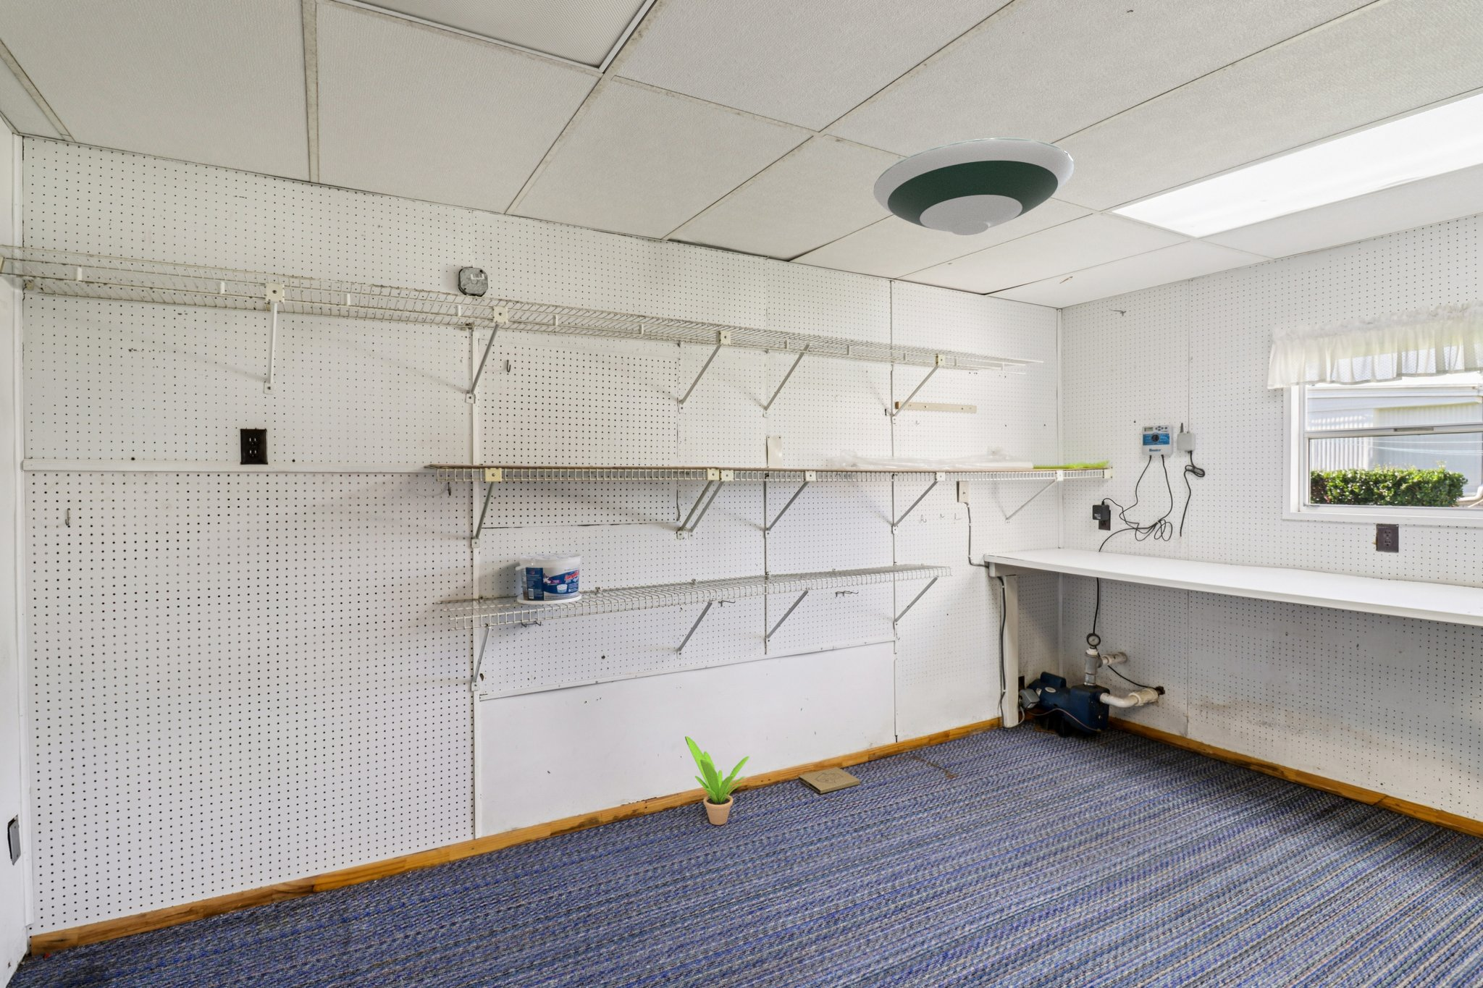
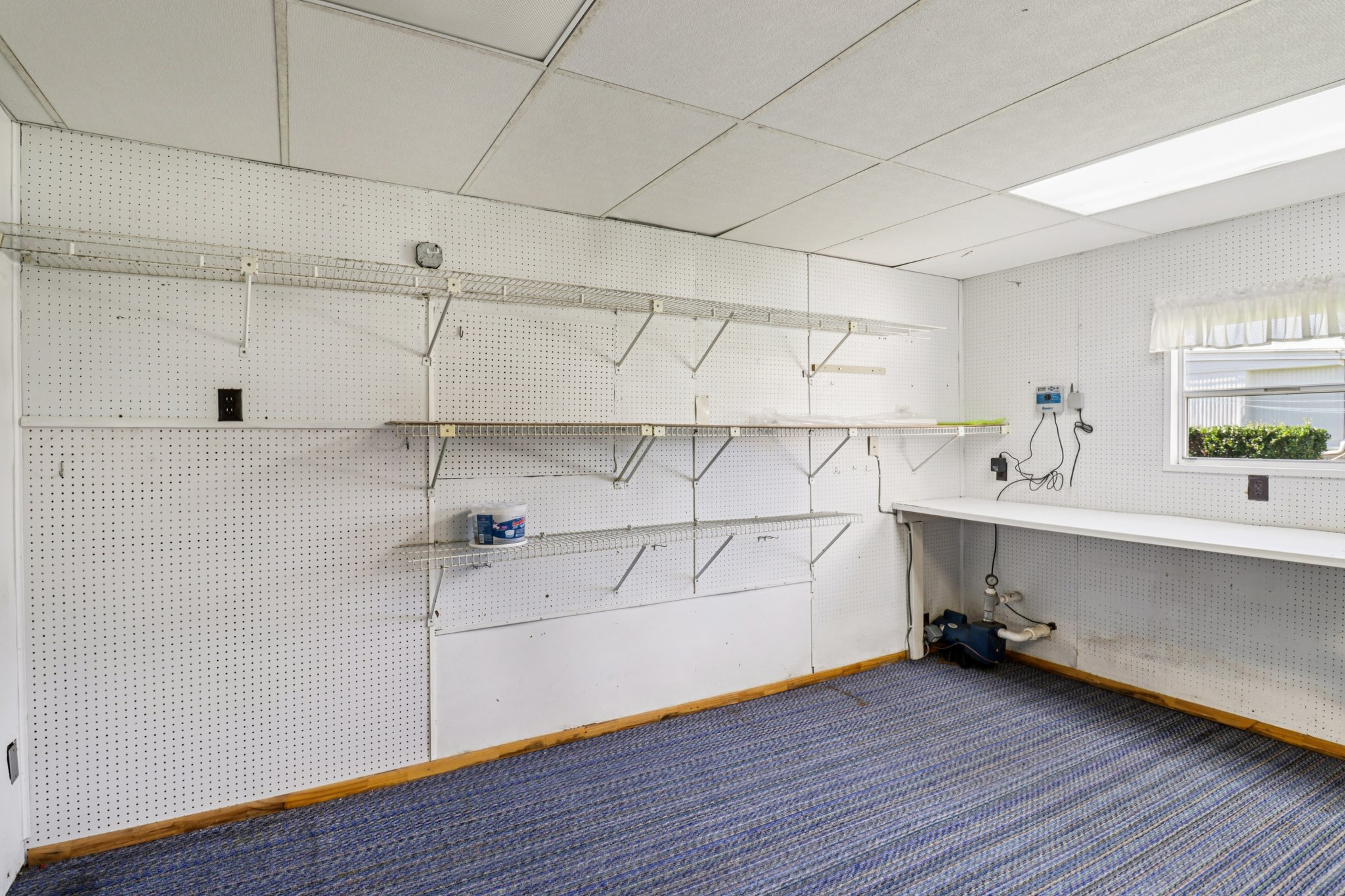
- box (828, 780)
- potted plant (718, 782)
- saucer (969, 206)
